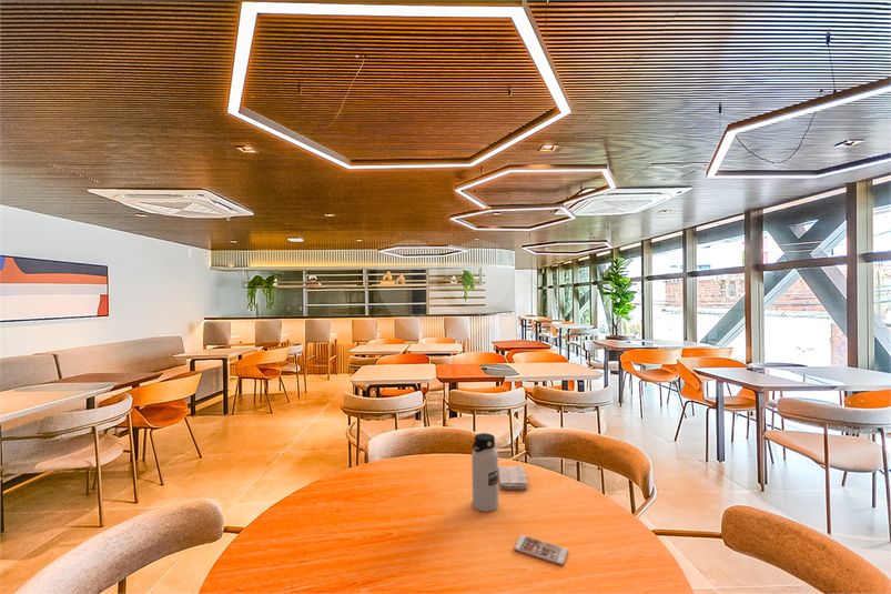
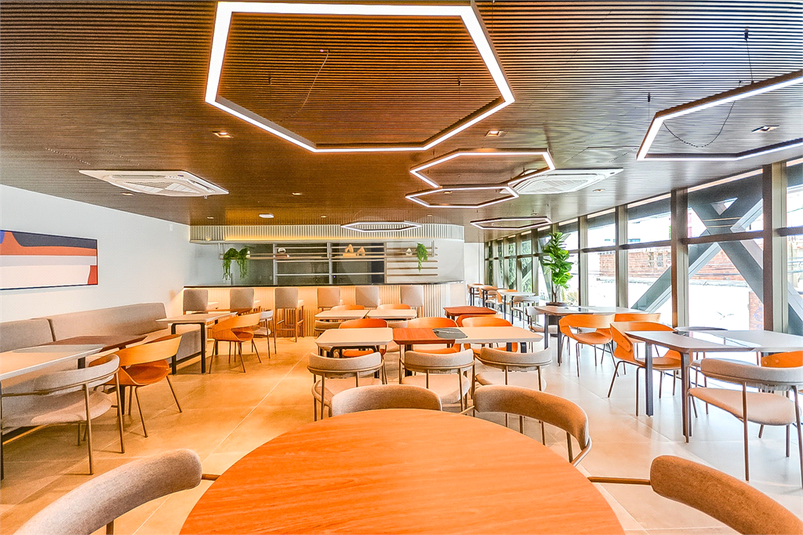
- washcloth (512, 476)
- smartphone (540, 548)
- water bottle (485, 470)
